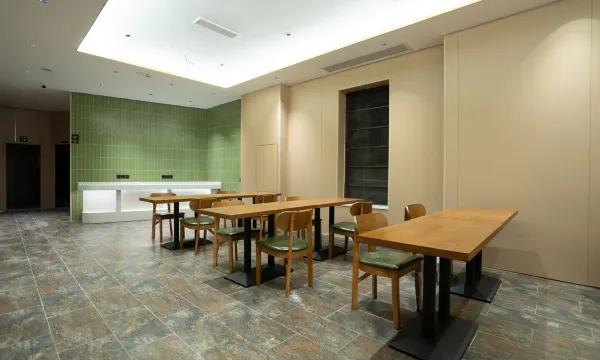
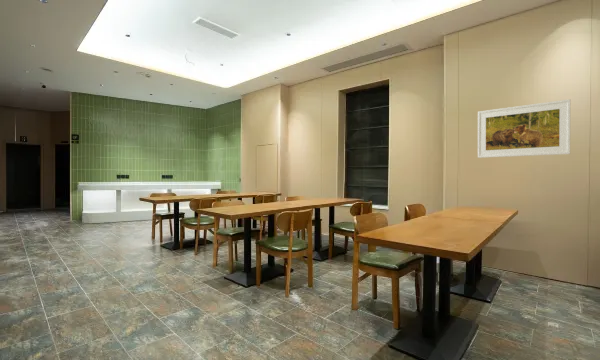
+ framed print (520, 131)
